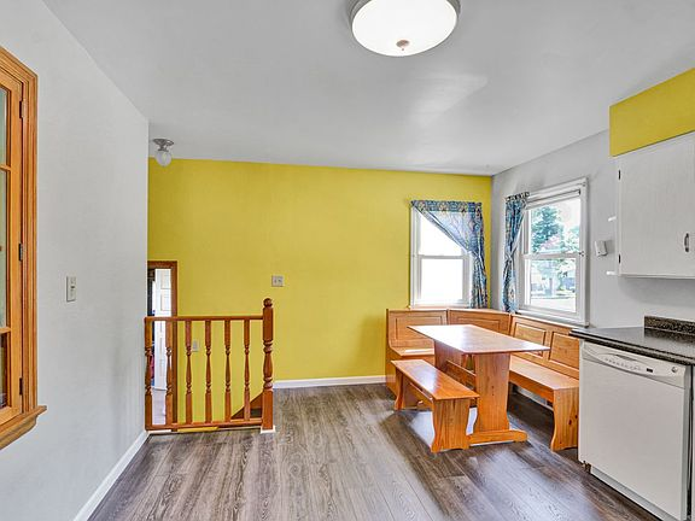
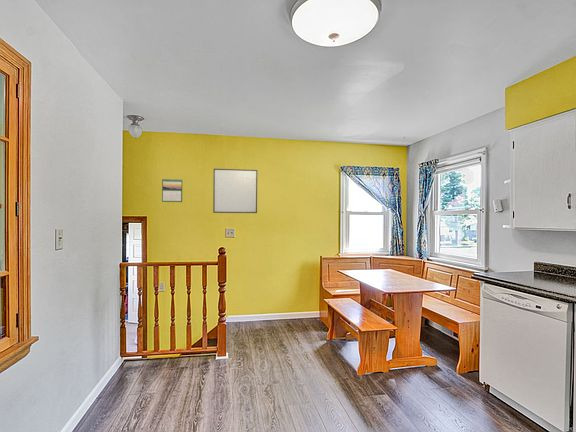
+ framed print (235, 191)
+ calendar (172, 190)
